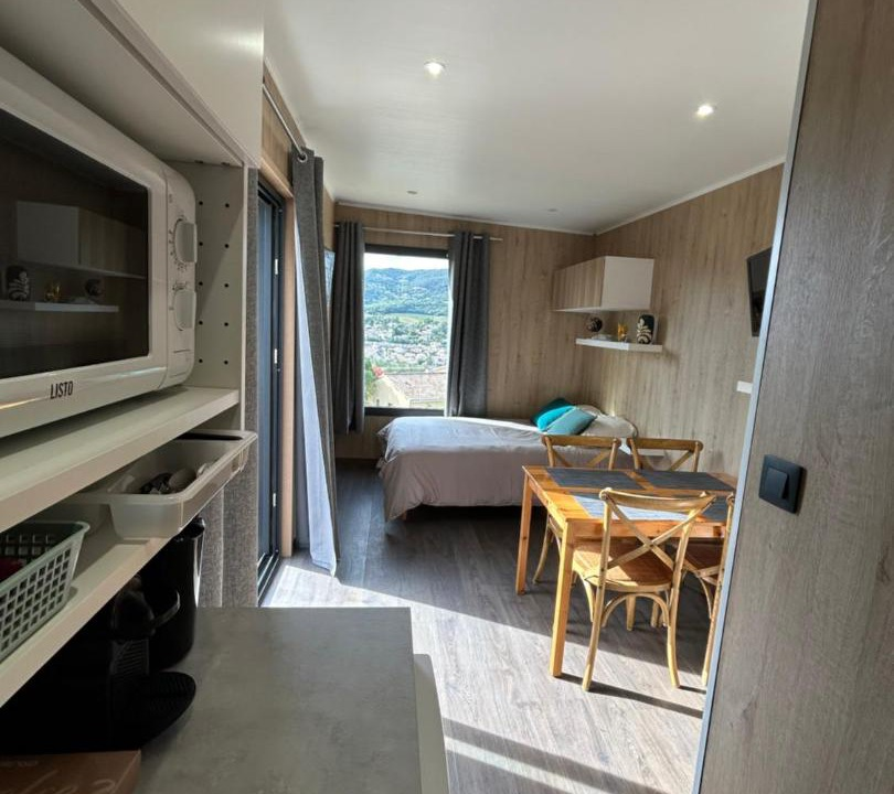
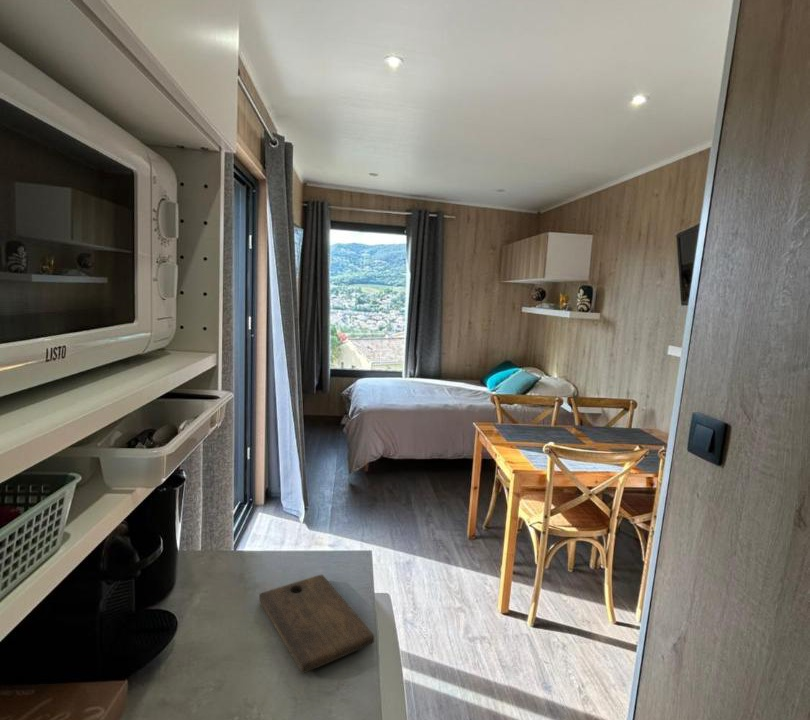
+ cutting board (313, 617)
